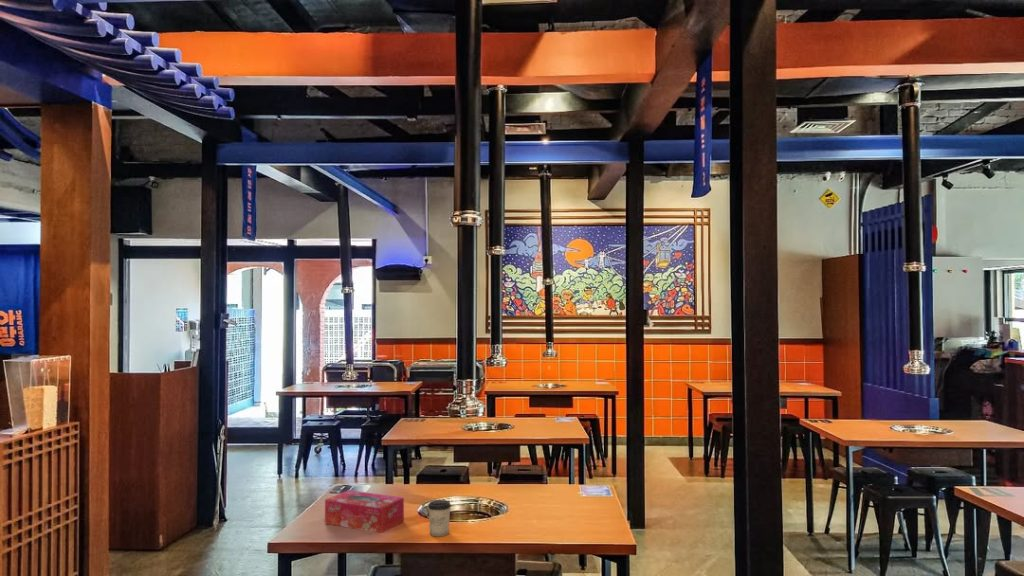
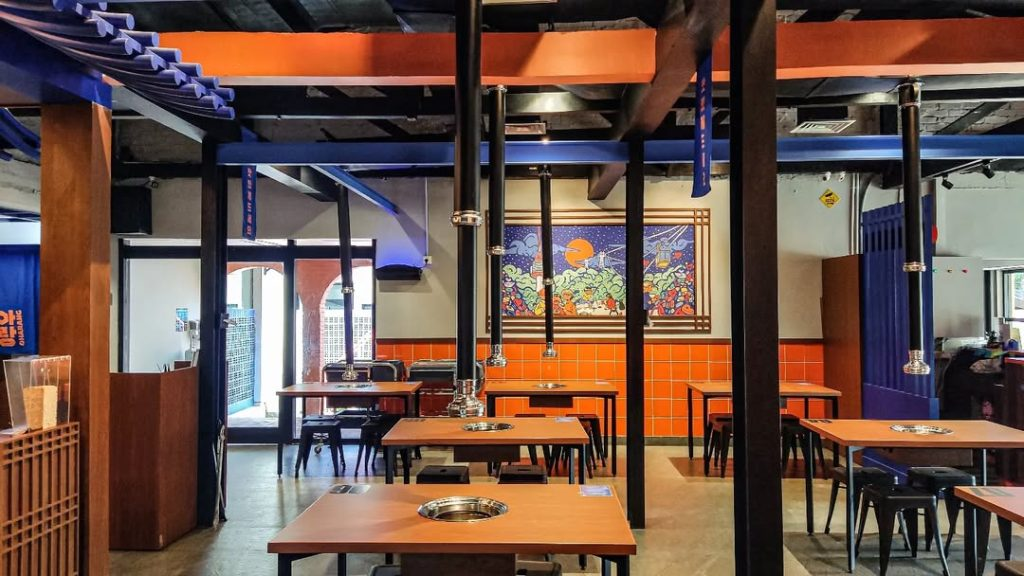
- tissue box (364, 510)
- cup (439, 518)
